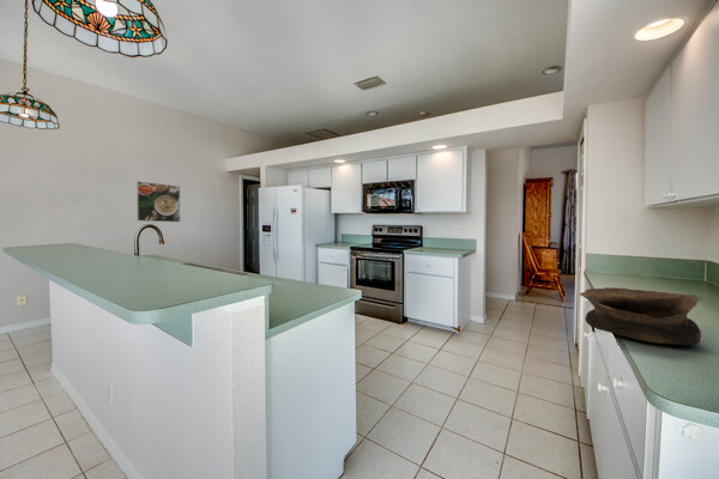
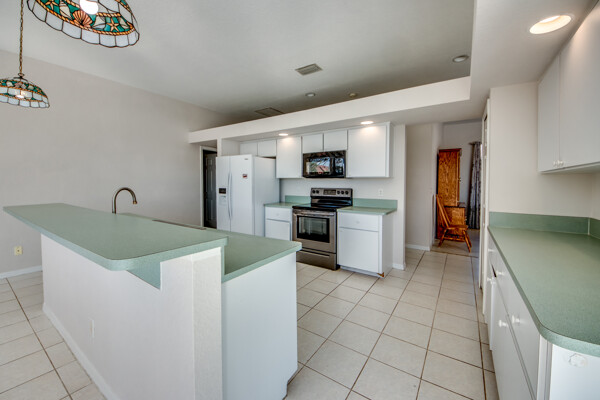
- bowl (634, 311)
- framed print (159, 202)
